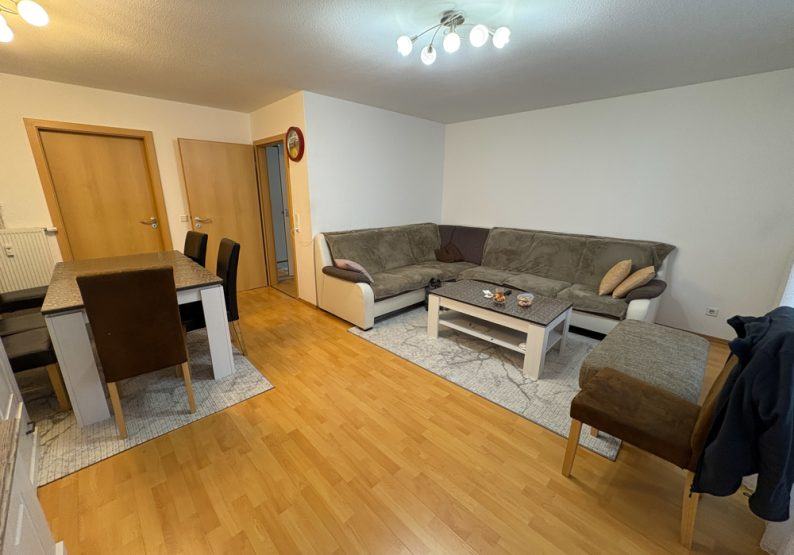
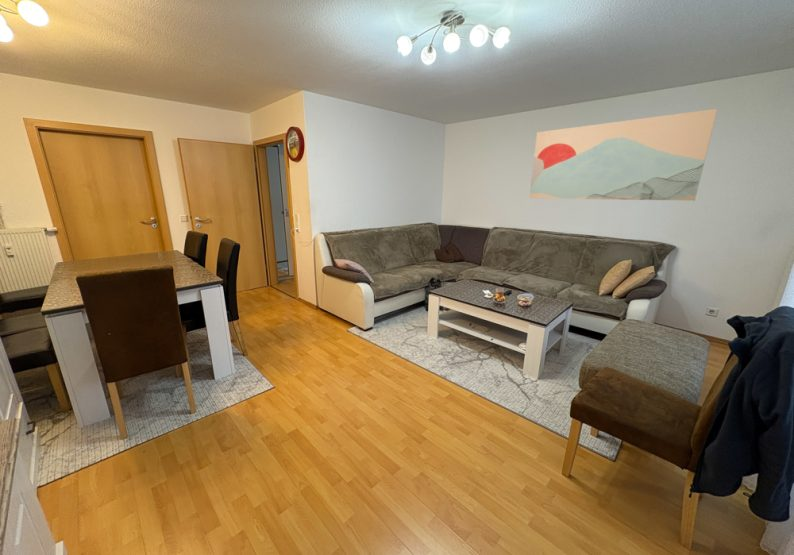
+ wall art (605, 162)
